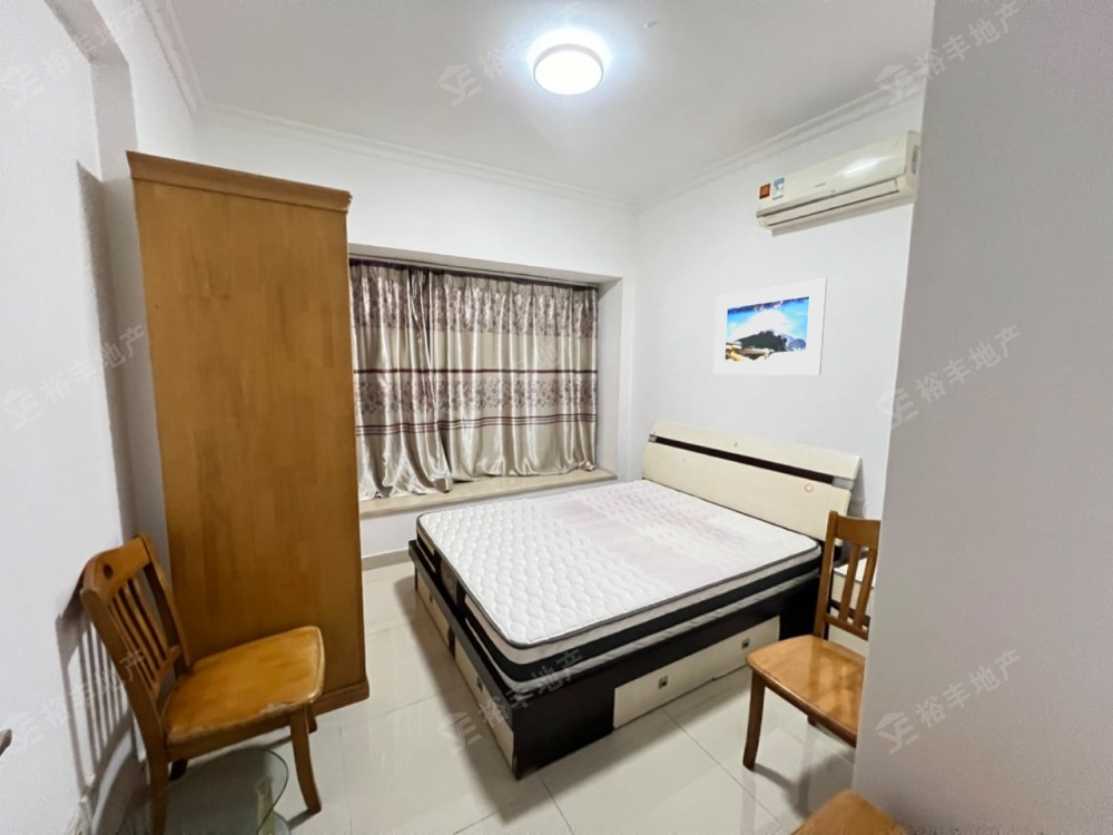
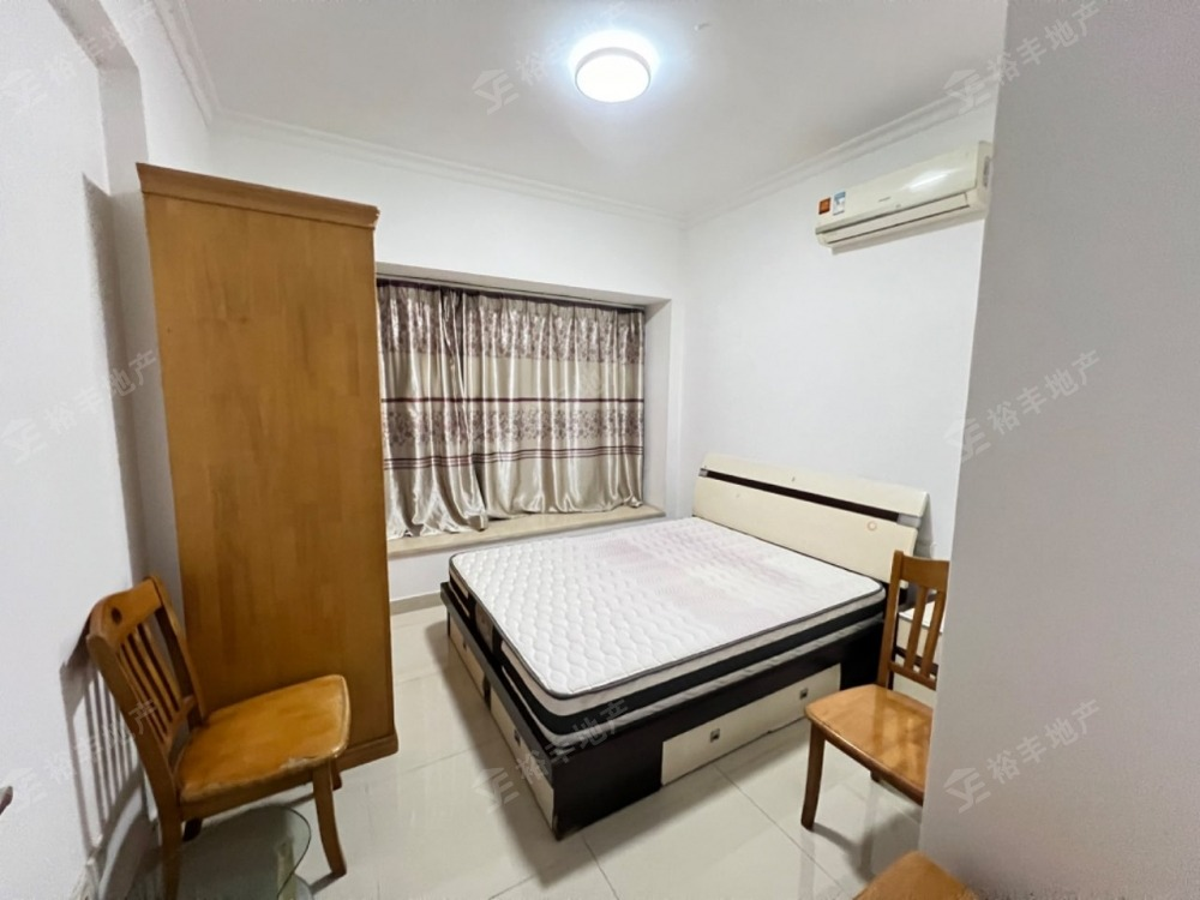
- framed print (764, 332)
